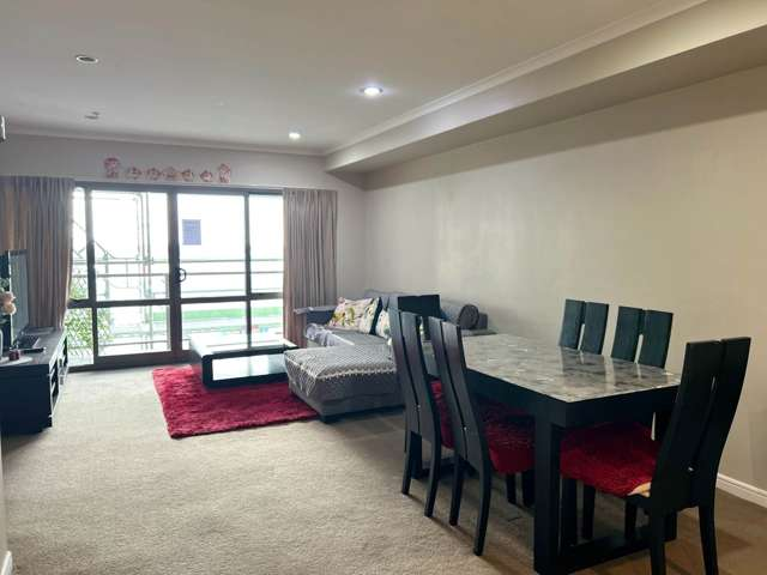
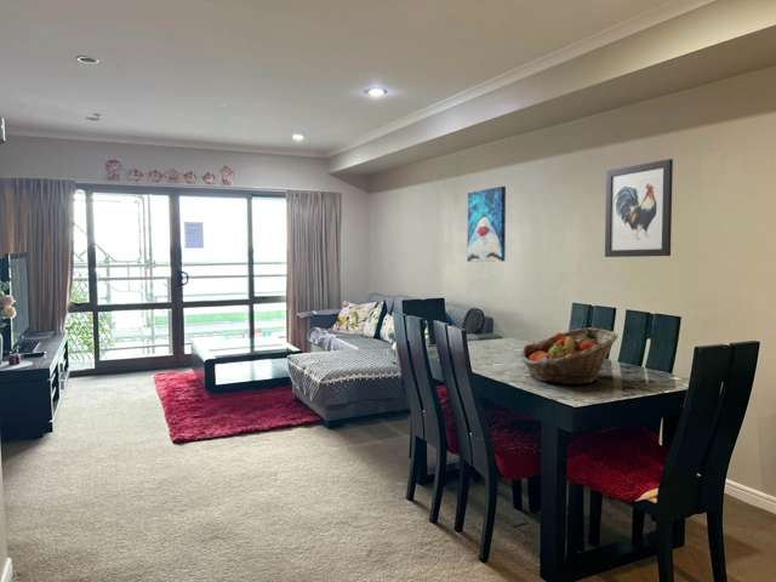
+ wall art (637, 211)
+ fruit basket (566, 353)
+ wall art (485, 226)
